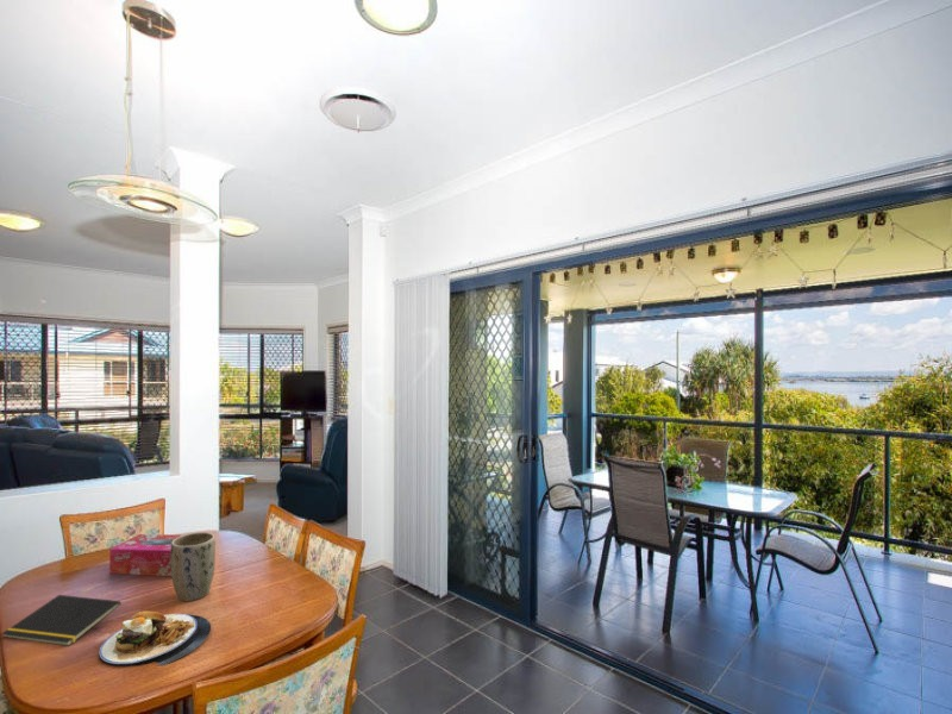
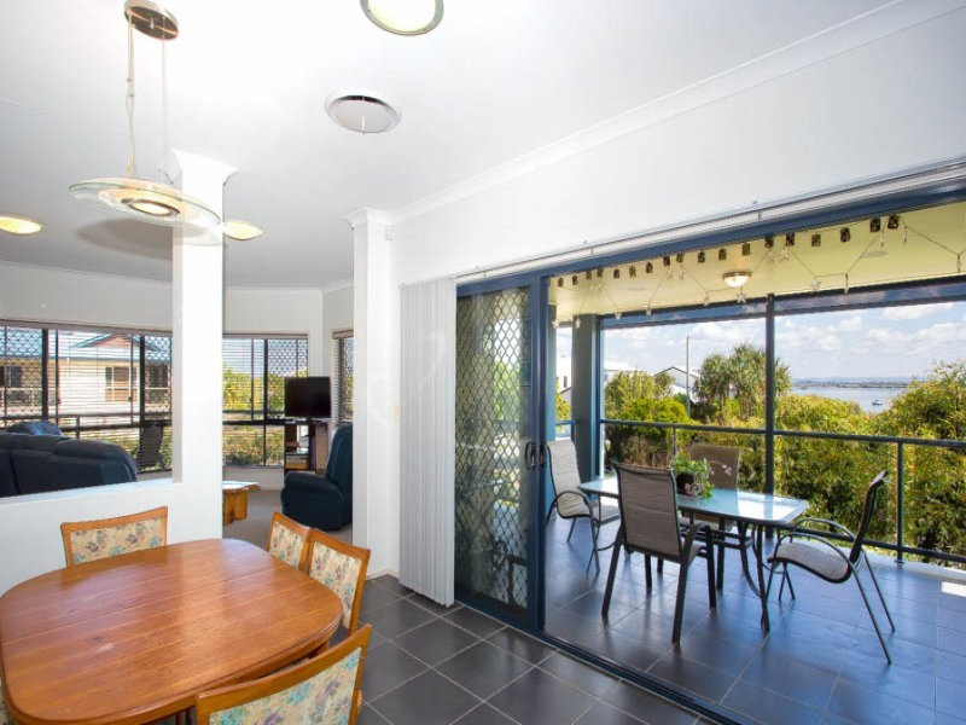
- notepad (63, 618)
- plate (156, 628)
- tissue box (159, 553)
- plant pot (193, 566)
